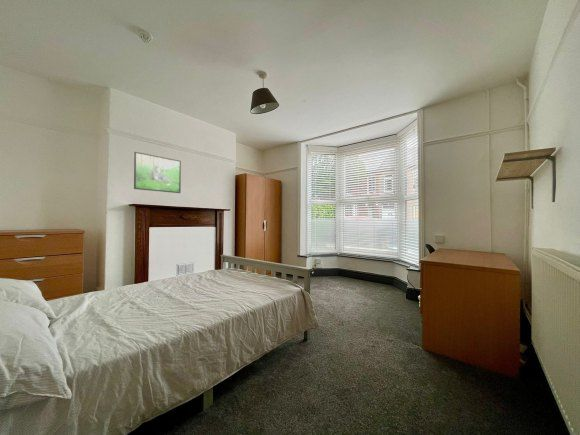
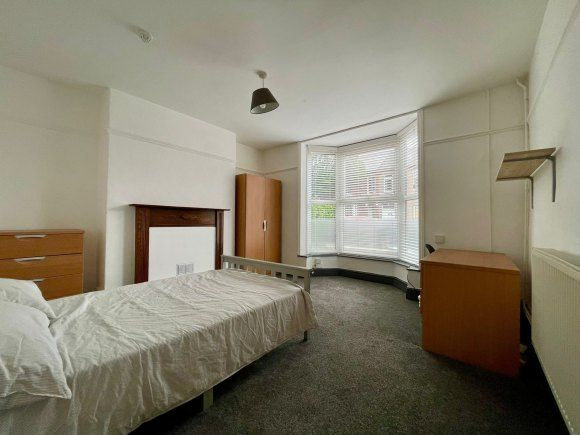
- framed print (159, 173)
